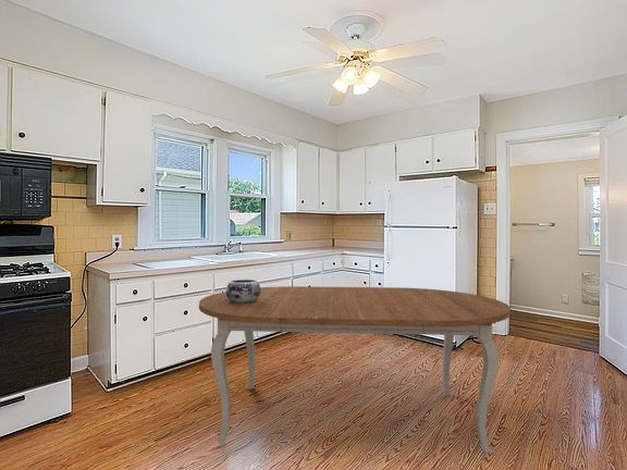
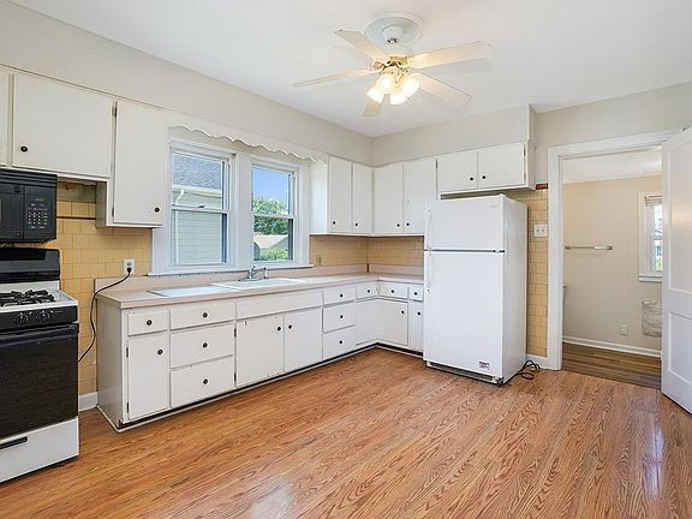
- dining table (348, 332)
- decorative bowl (243, 290)
